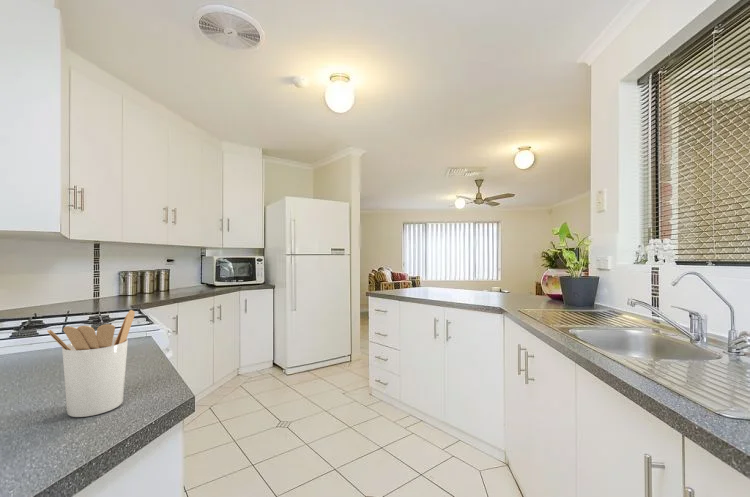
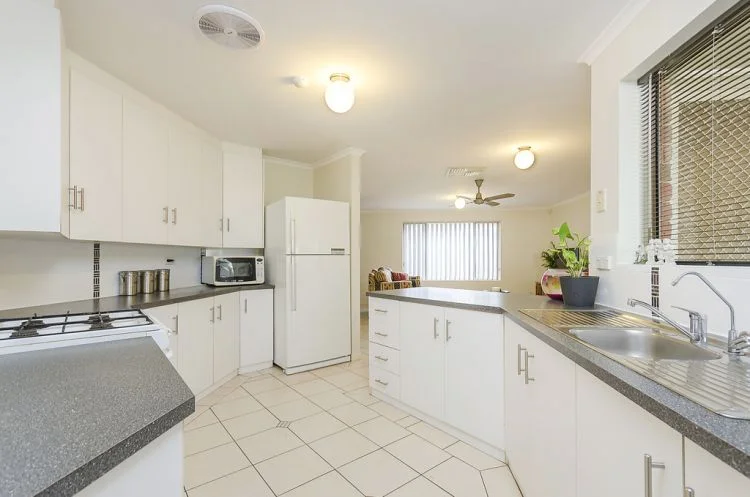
- utensil holder (94, 363)
